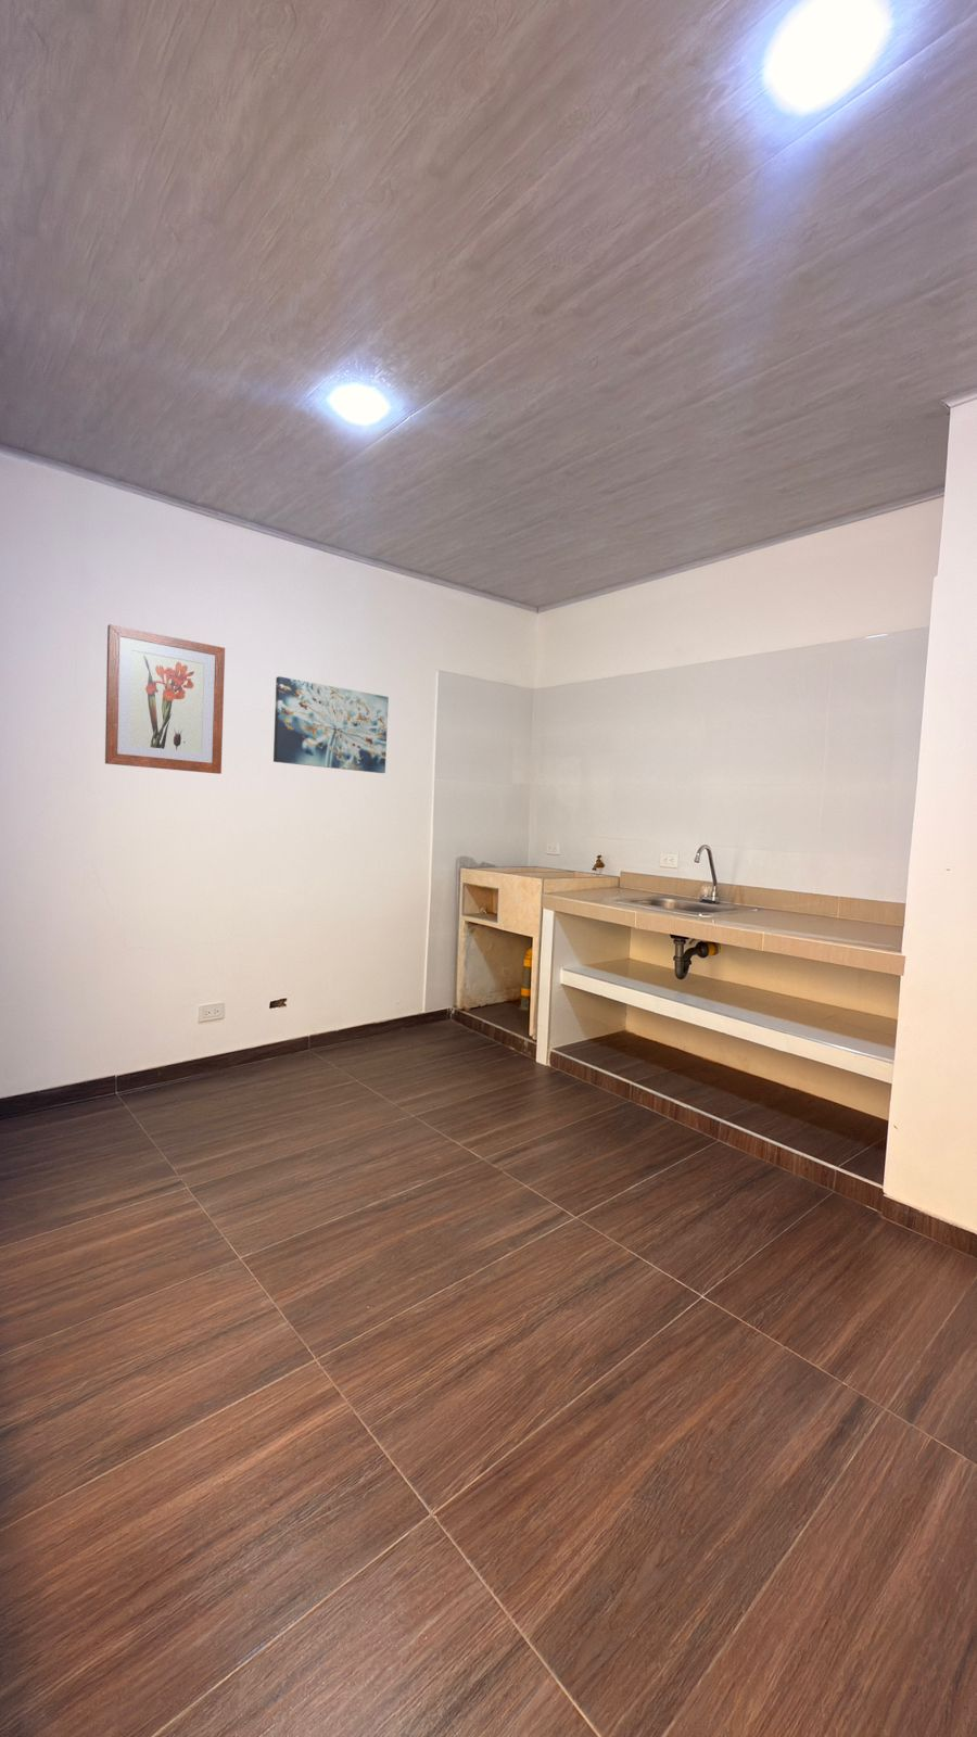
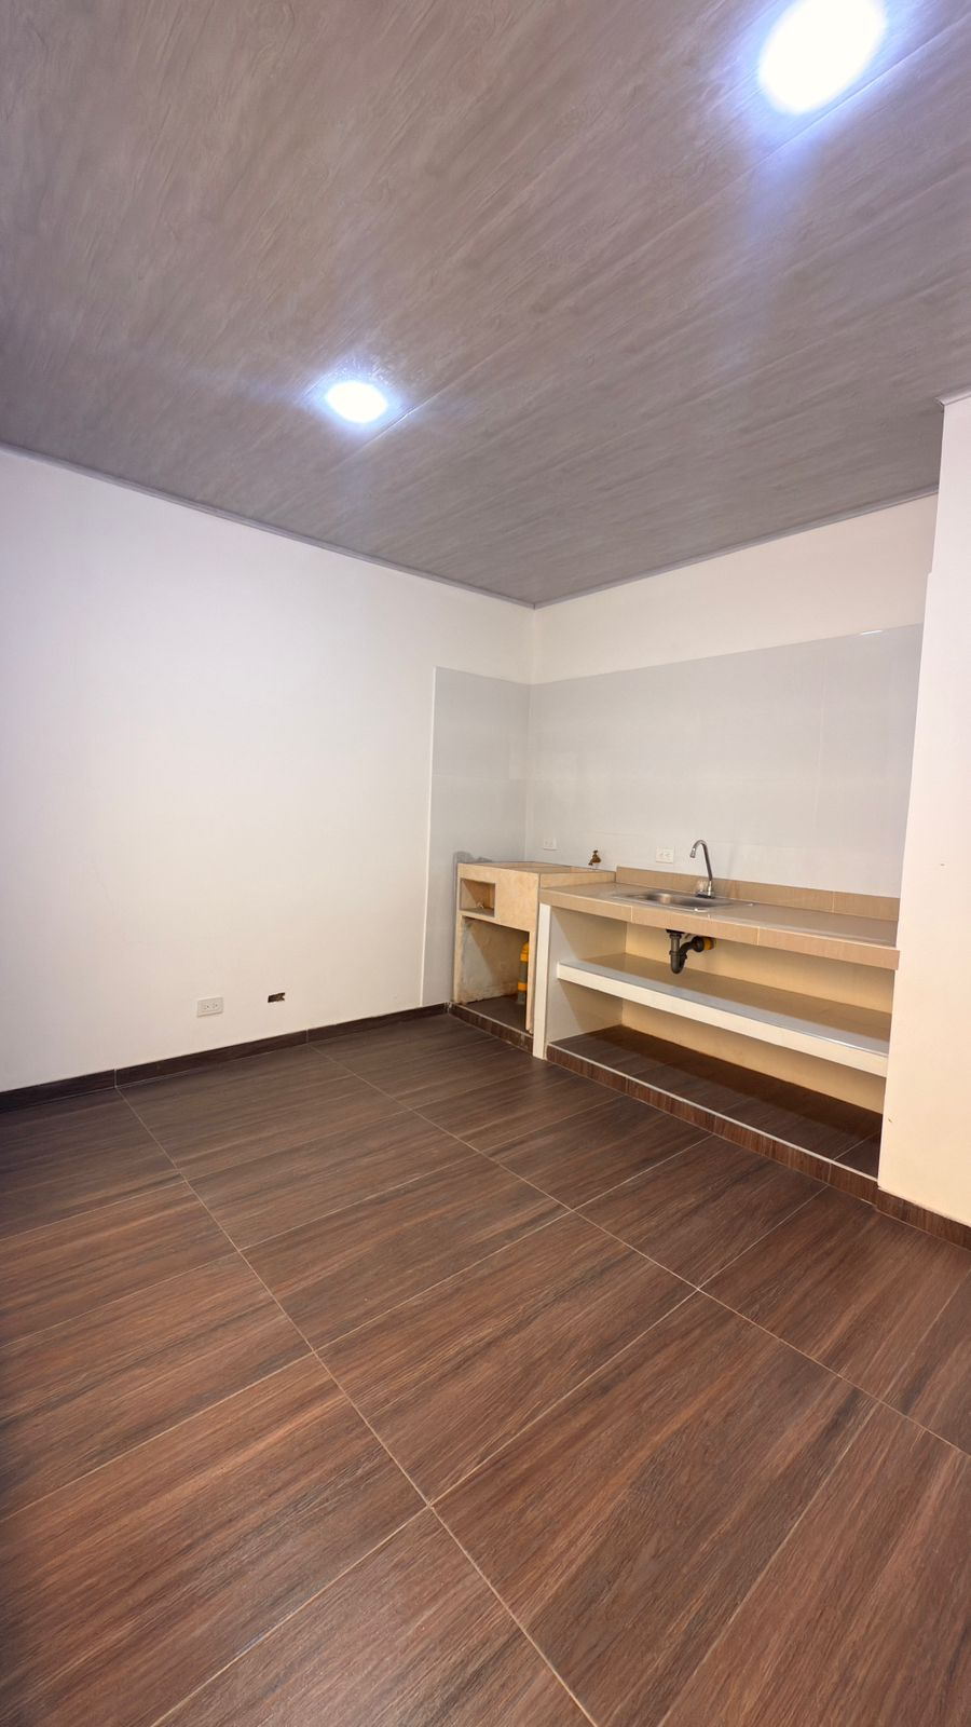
- wall art (167, 704)
- wall art (333, 728)
